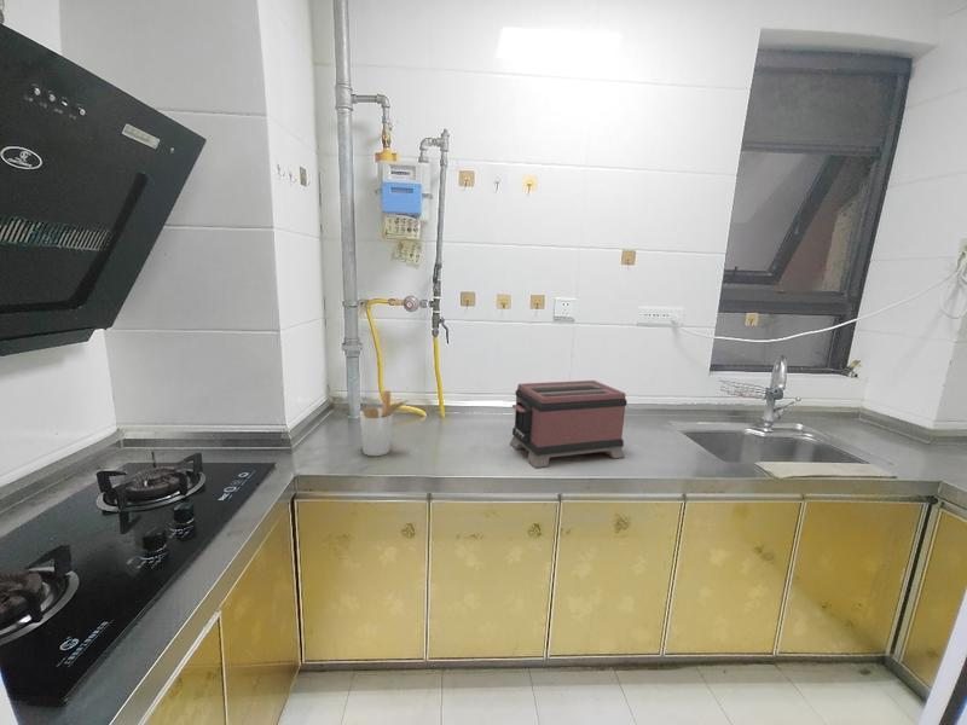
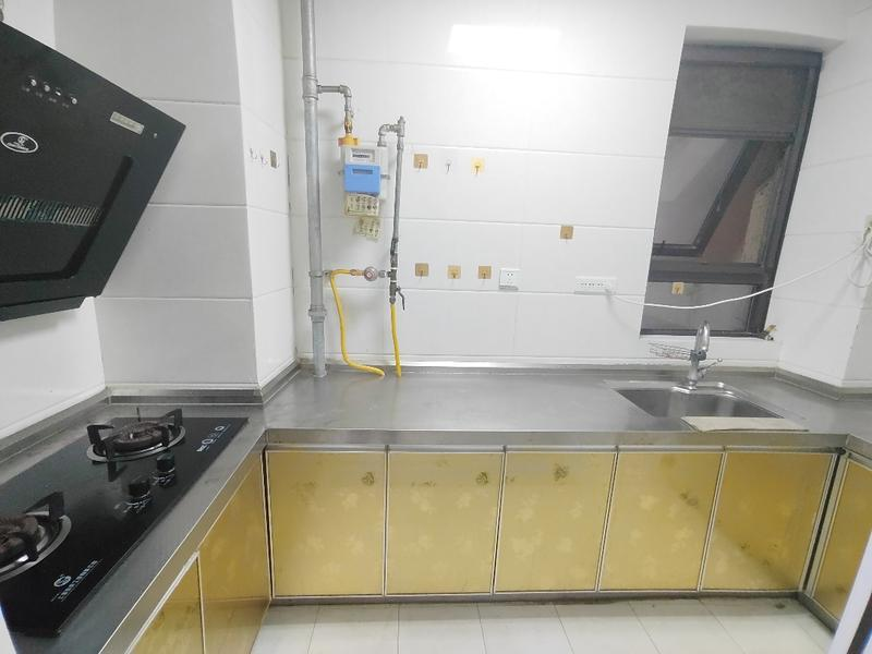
- utensil holder (383, 424)
- toaster (563, 419)
